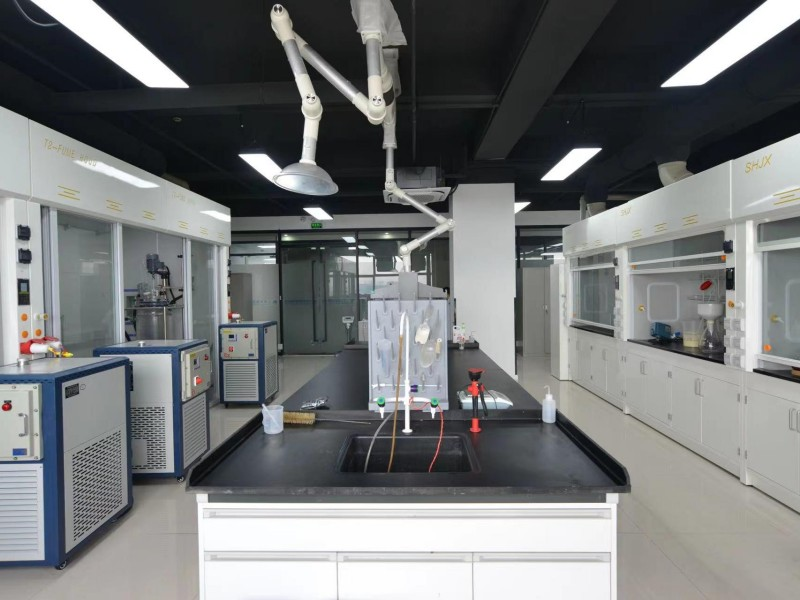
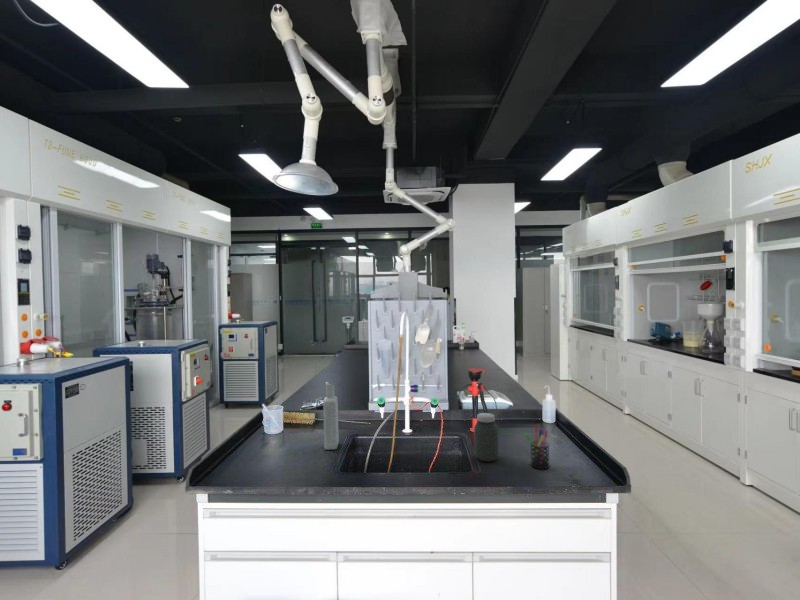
+ pen holder (537, 446)
+ jar (486, 436)
+ bottle (330, 414)
